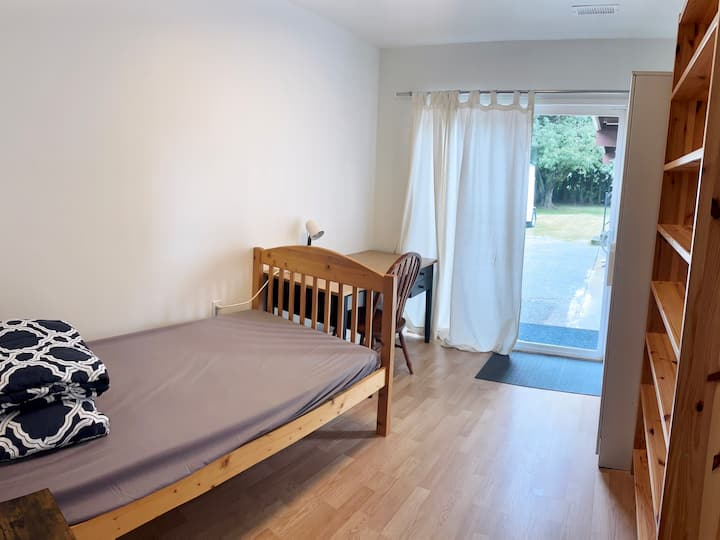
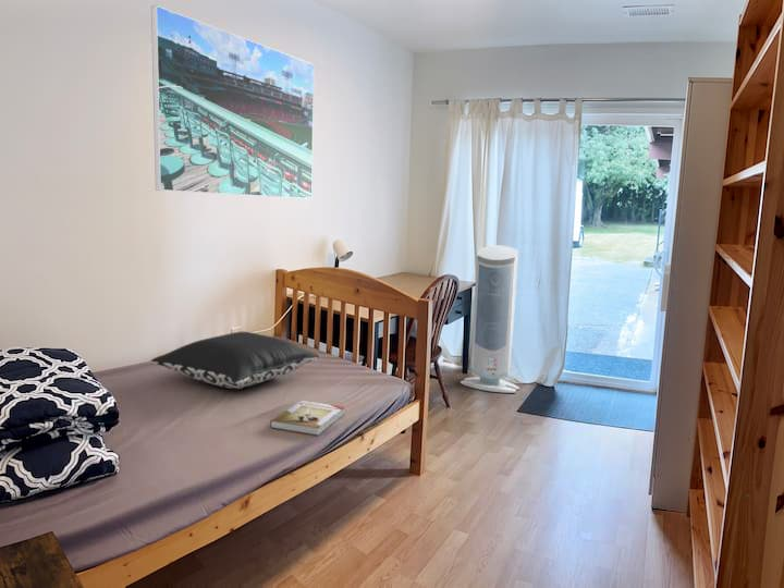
+ book (308, 416)
+ pillow (237, 358)
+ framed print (245, 119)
+ air purifier (493, 317)
